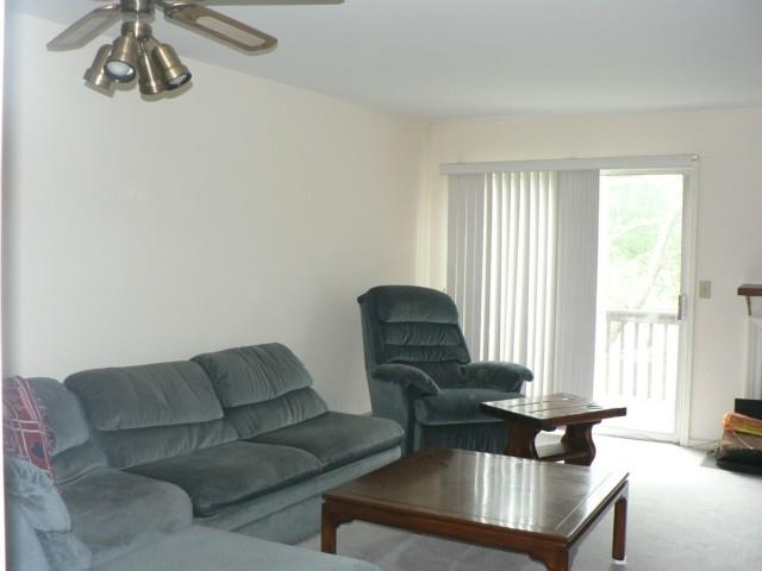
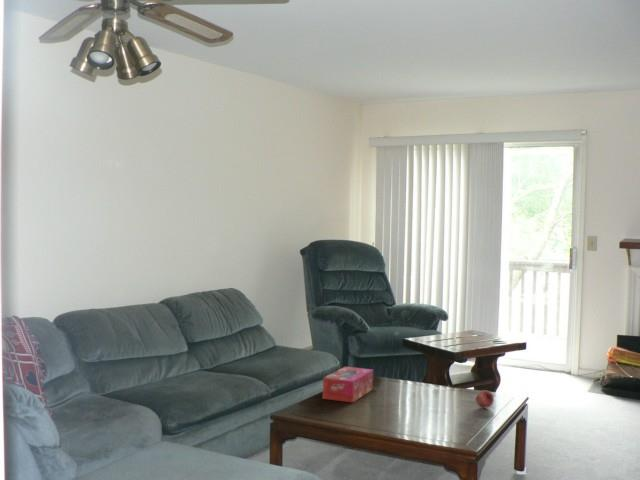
+ fruit (484, 398)
+ tissue box (348, 383)
